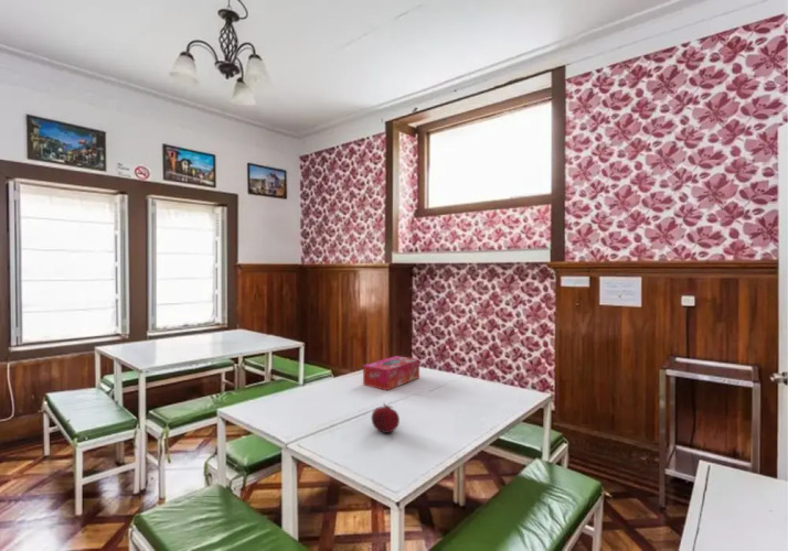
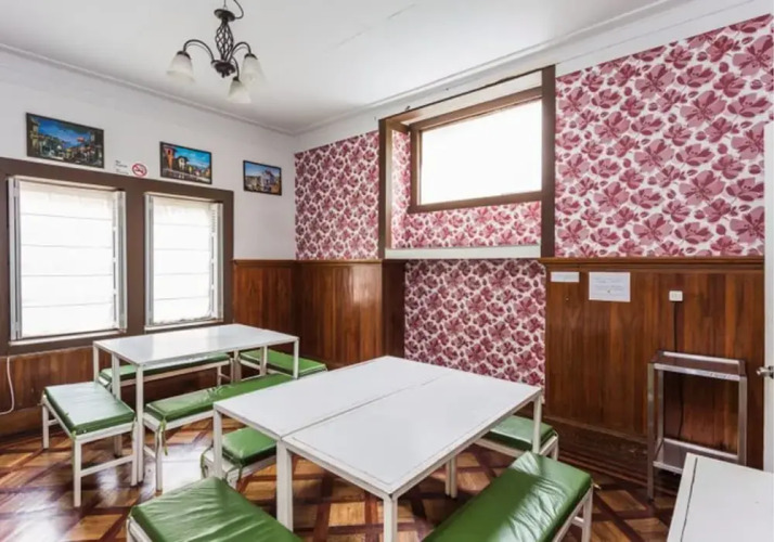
- fruit (385, 418)
- tissue box (392, 371)
